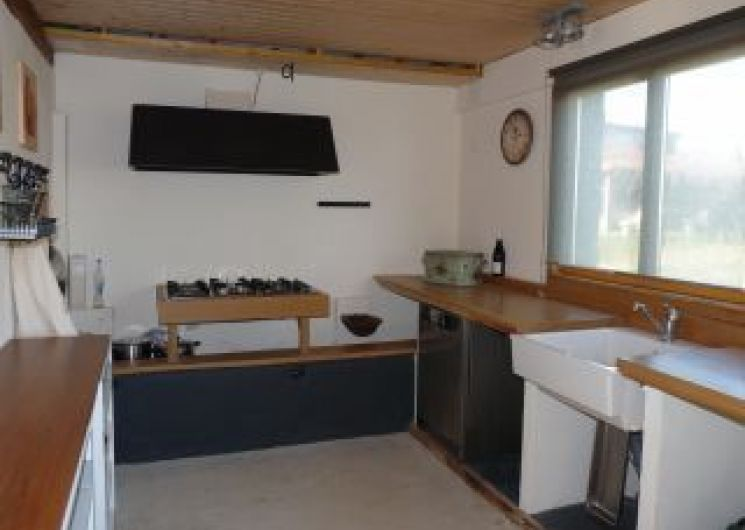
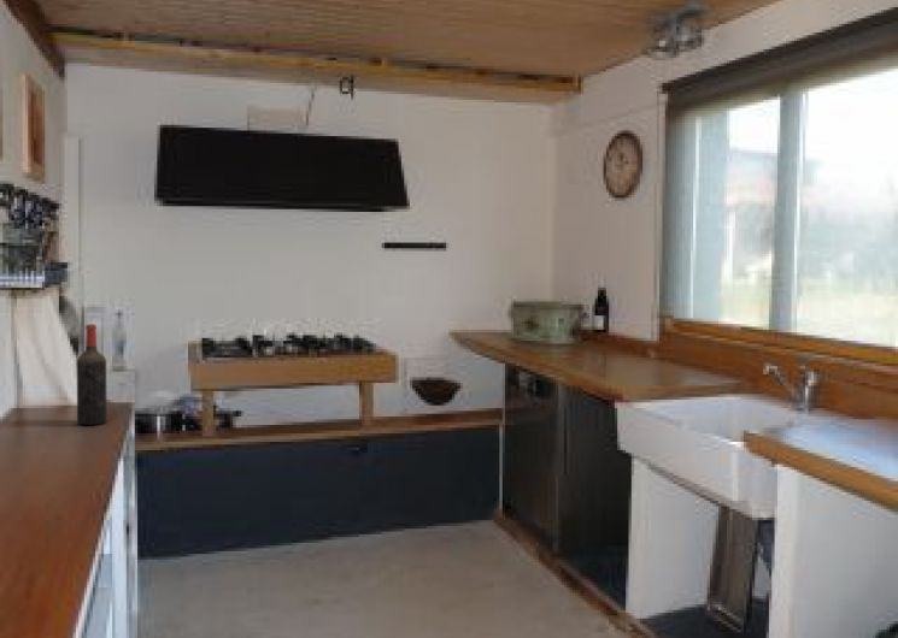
+ wine bottle (92, 373)
